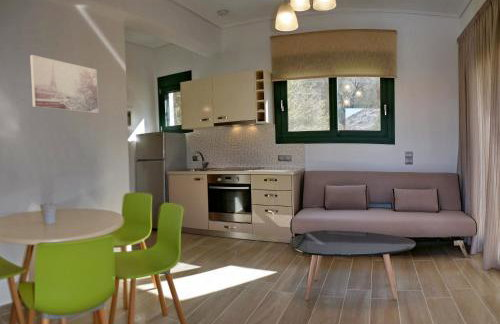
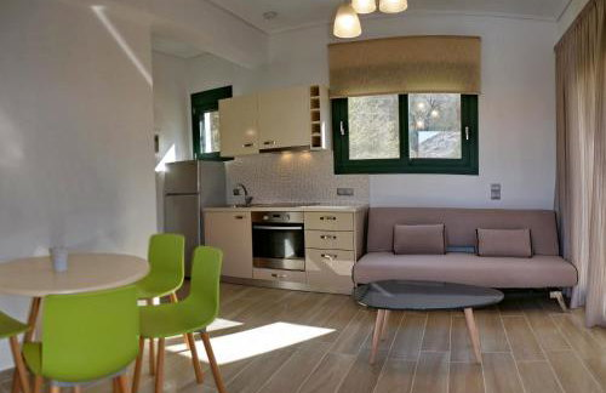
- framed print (67, 86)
